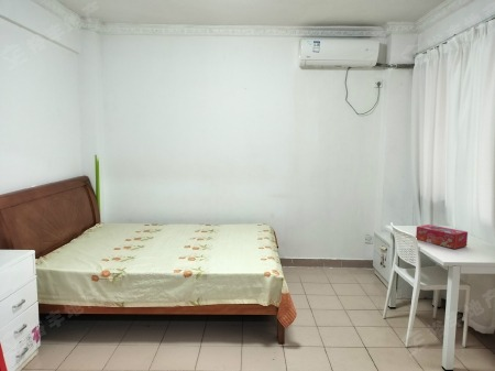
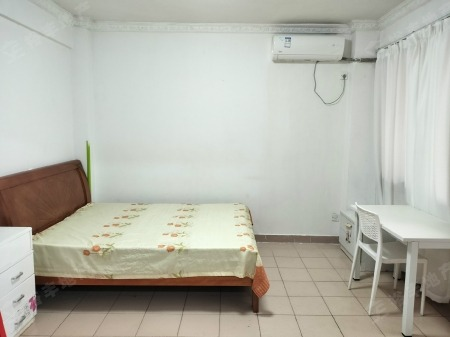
- tissue box (440, 236)
